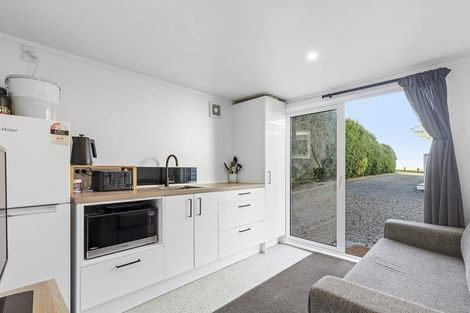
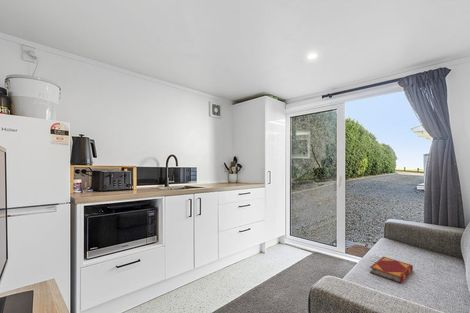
+ hardback book (391, 268)
